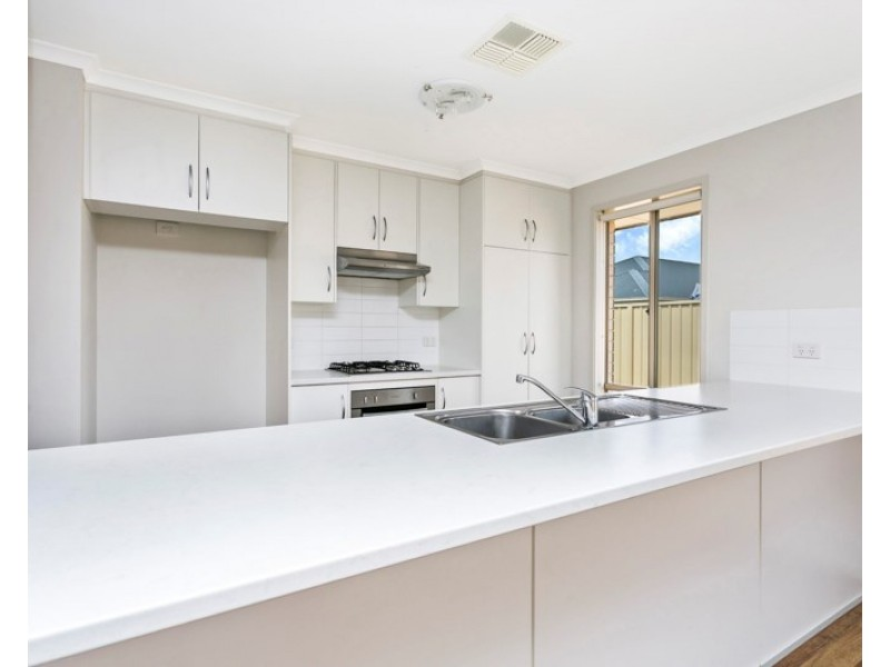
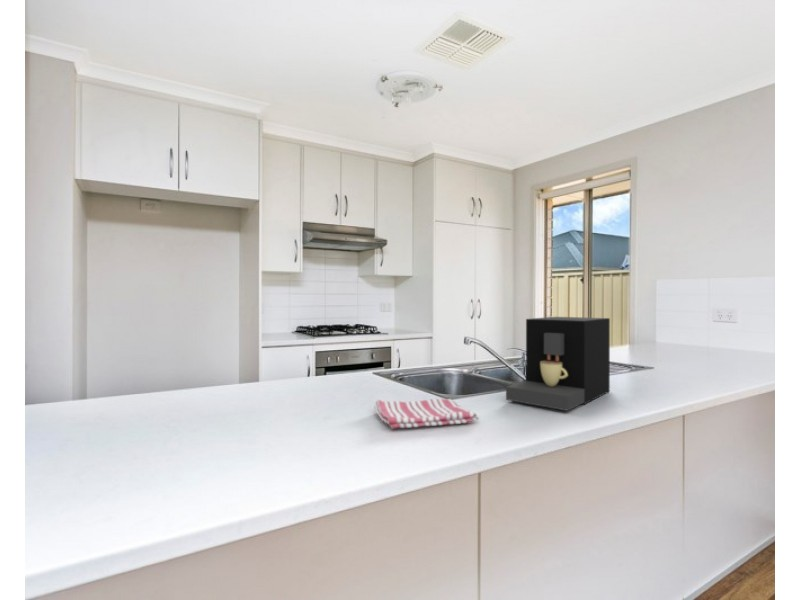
+ coffee maker (560, 357)
+ dish towel (424, 410)
